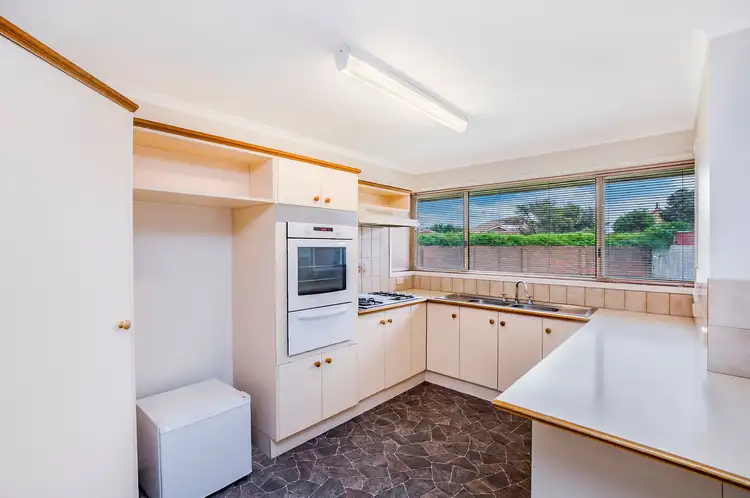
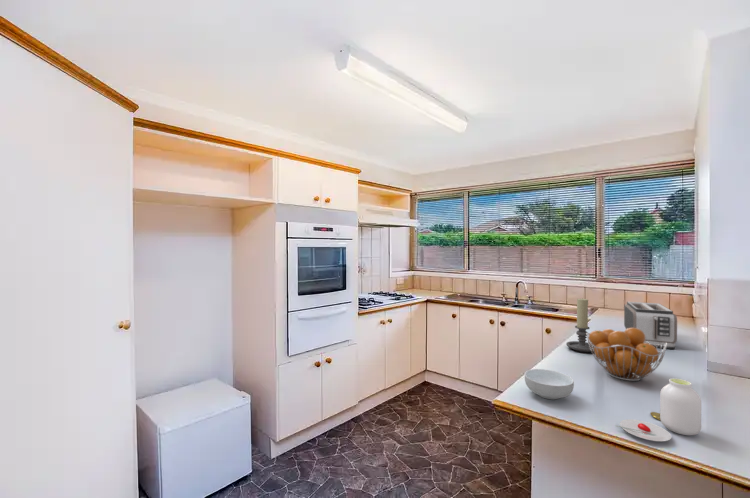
+ candle holder (585, 324)
+ cereal bowl (548, 385)
+ toaster (648, 323)
+ jar (660, 405)
+ fruit basket (624, 352)
